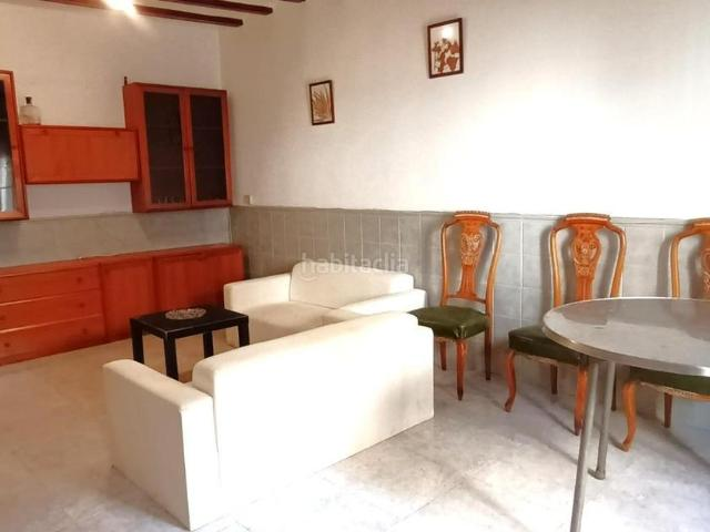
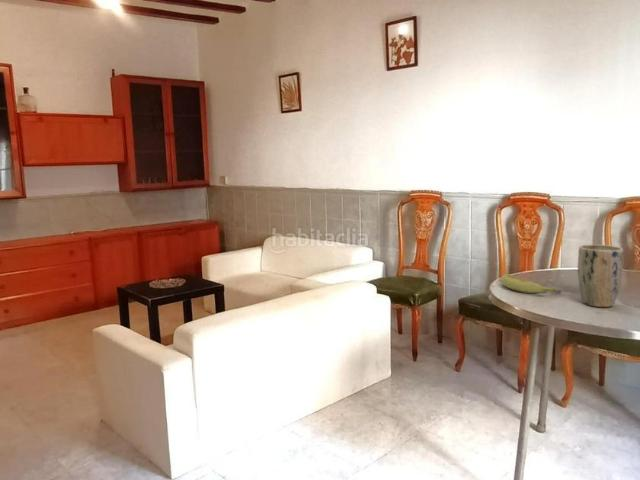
+ plant pot (599, 275)
+ banana (529, 282)
